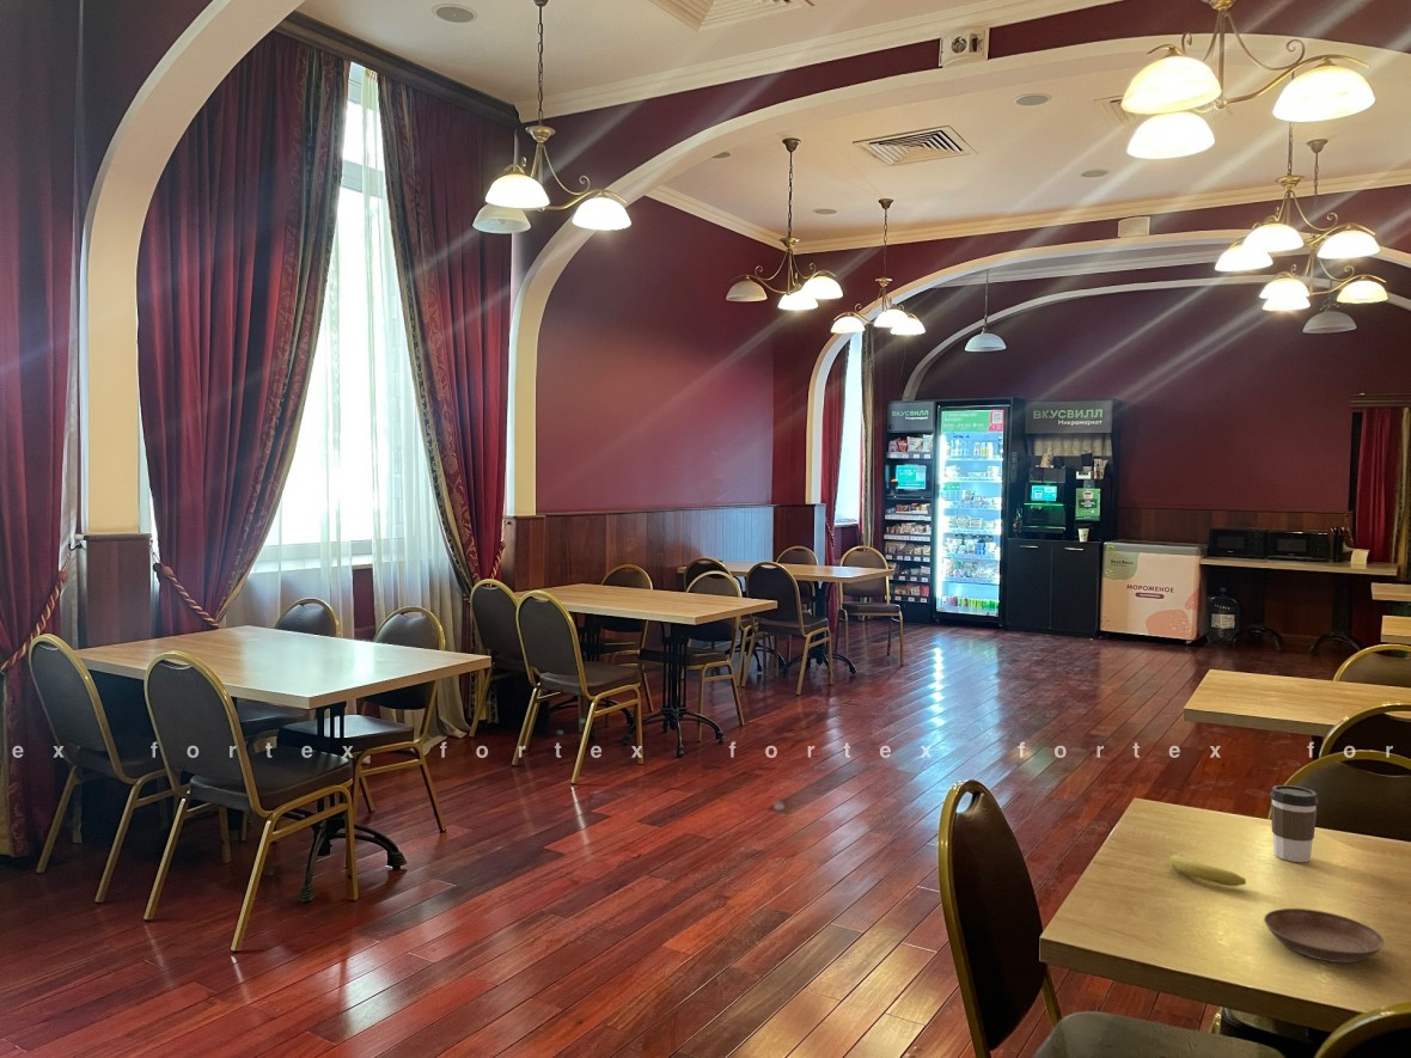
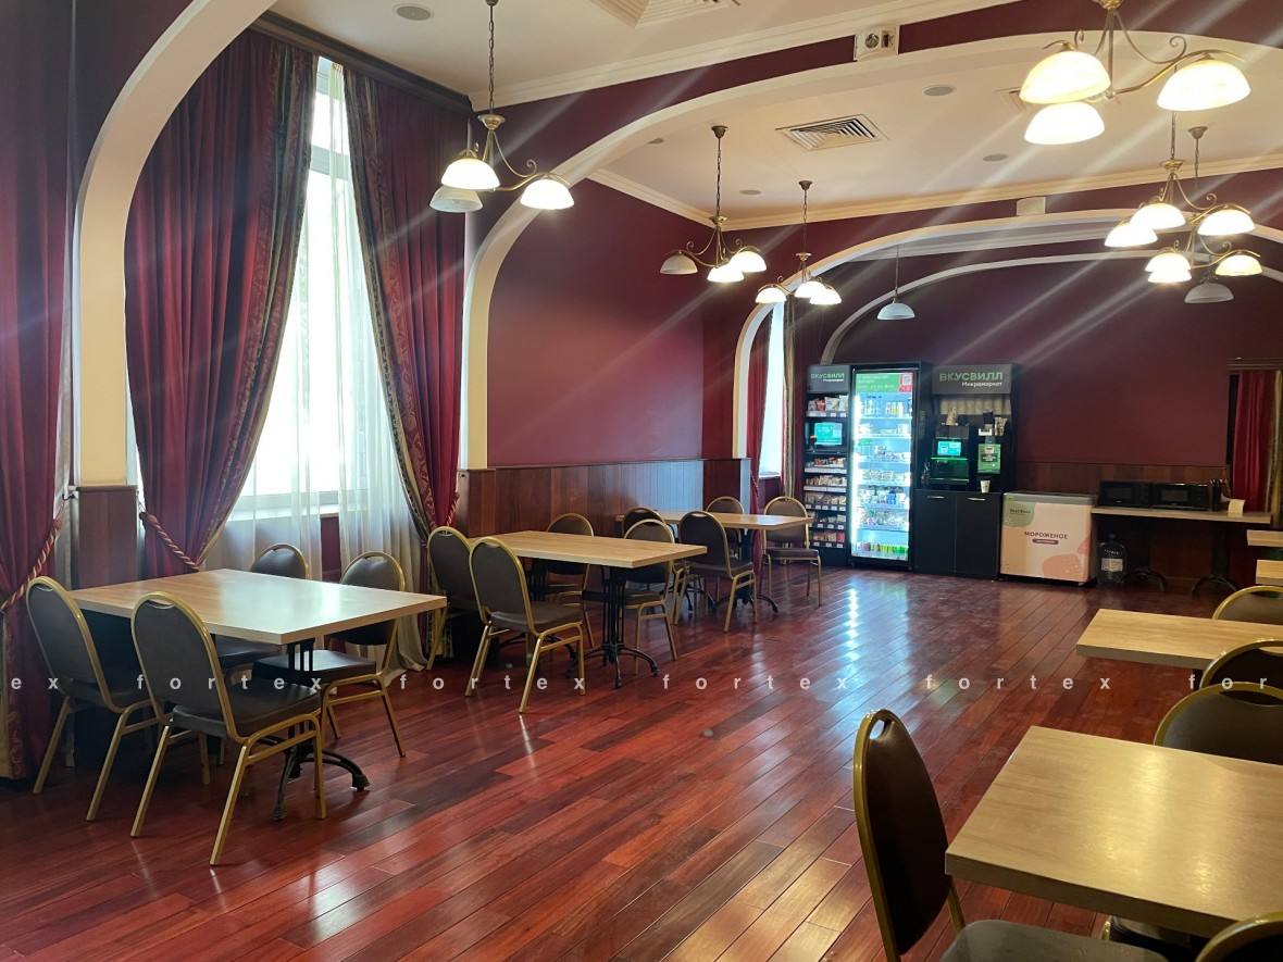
- fruit (1199, 867)
- coffee cup (1293, 822)
- saucer (1321, 937)
